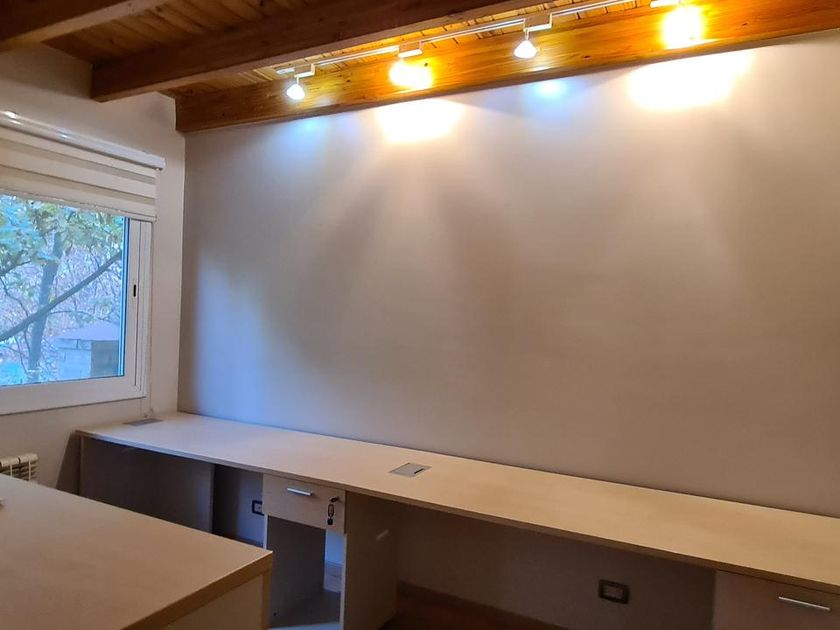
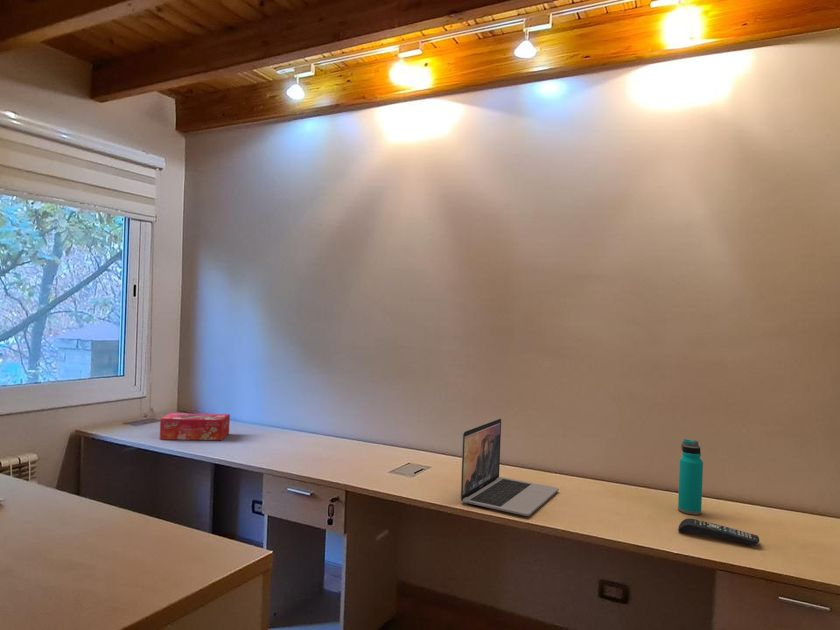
+ laptop (499, 462)
+ tissue box (195, 426)
+ remote control (717, 531)
+ water bottle (690, 475)
